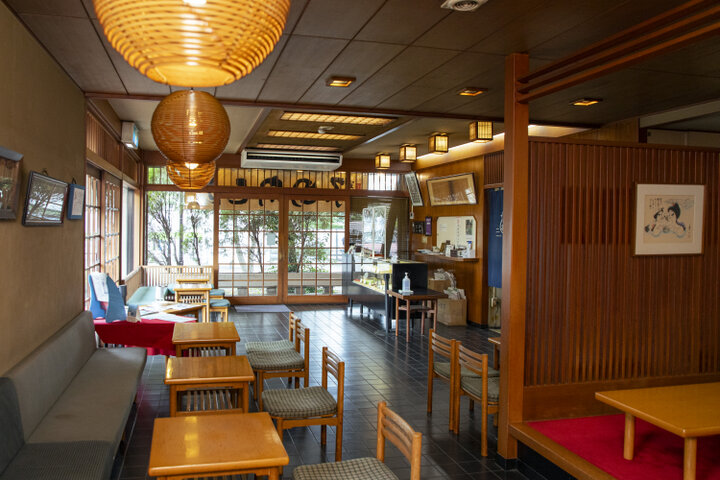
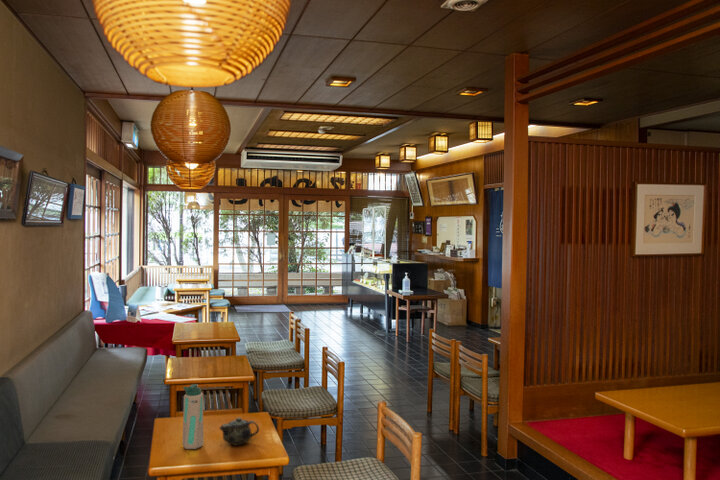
+ chinaware (239, 430)
+ water bottle (192, 415)
